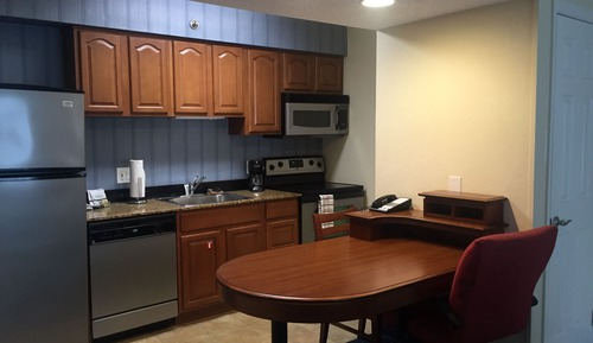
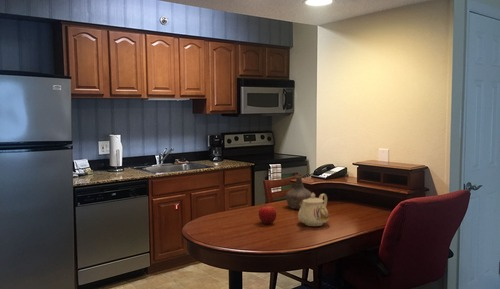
+ bottle (299, 191)
+ teapot (313, 208)
+ fruit (267, 214)
